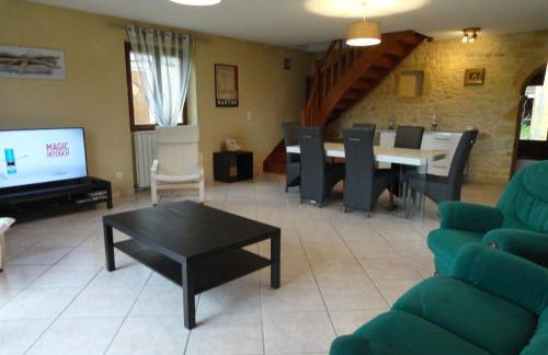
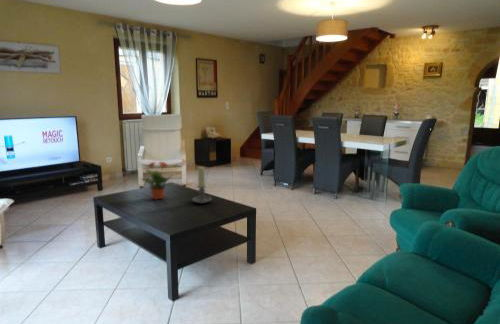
+ candle holder (203, 183)
+ potted plant (157, 179)
